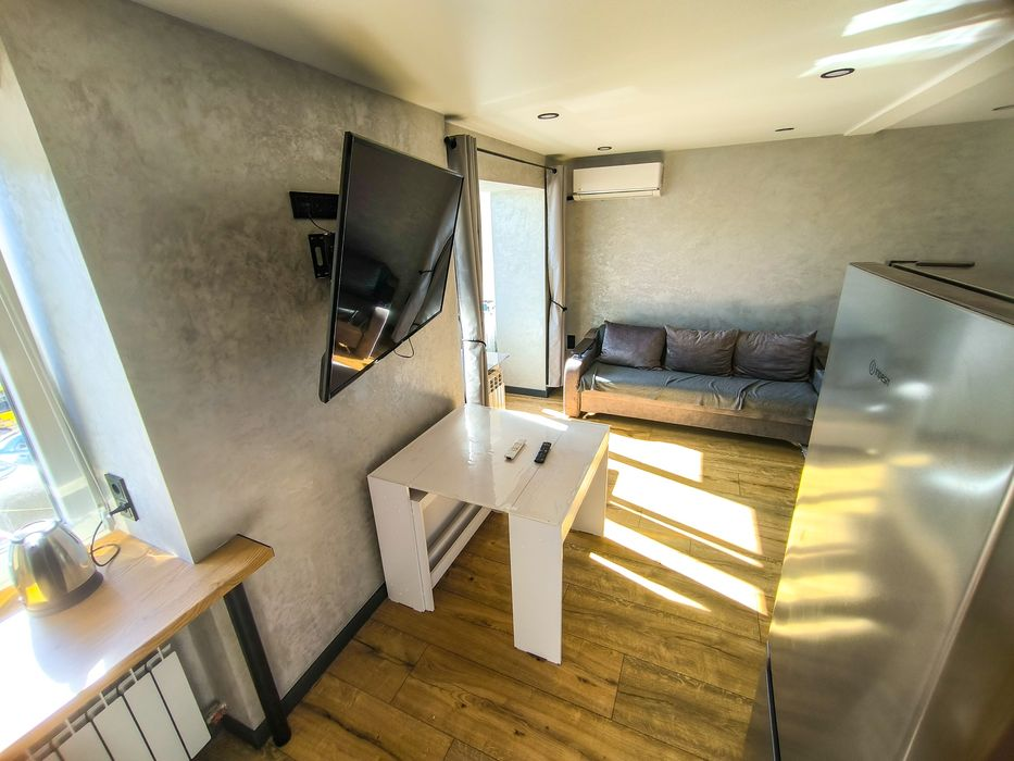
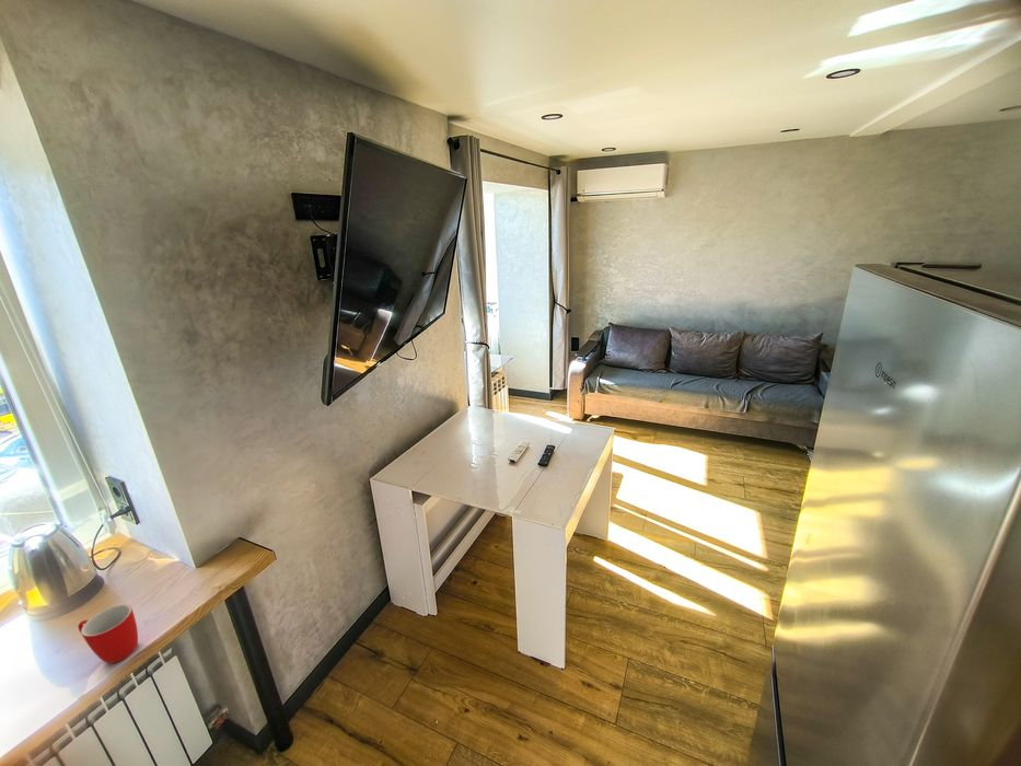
+ mug (107, 636)
